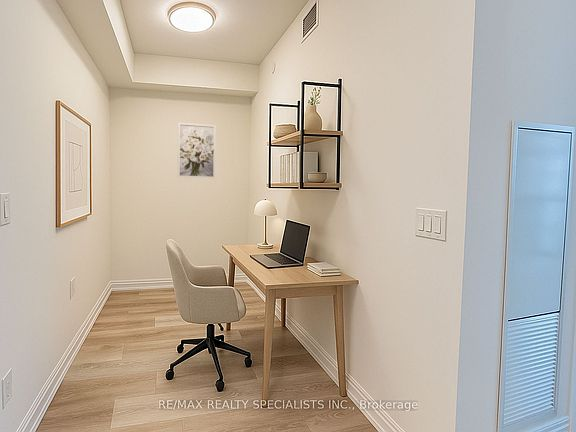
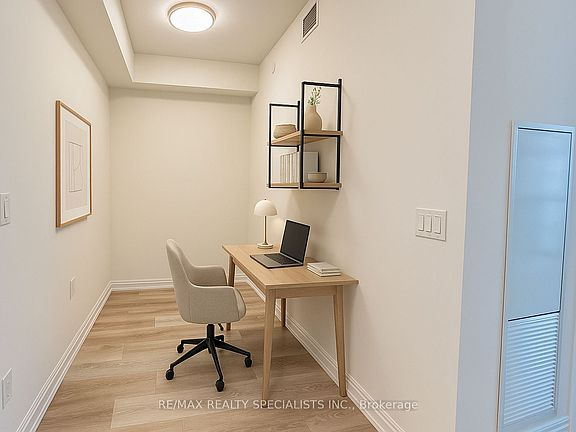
- wall art (196, 151)
